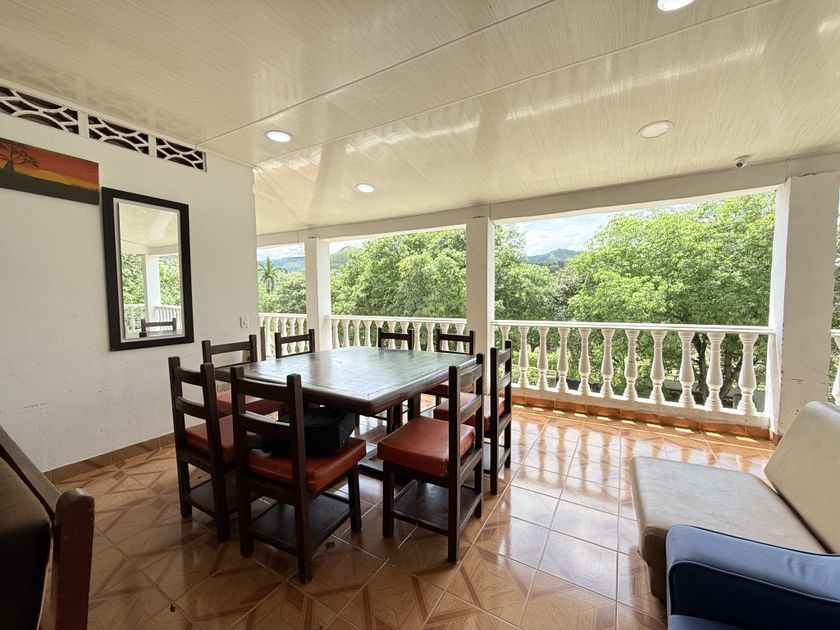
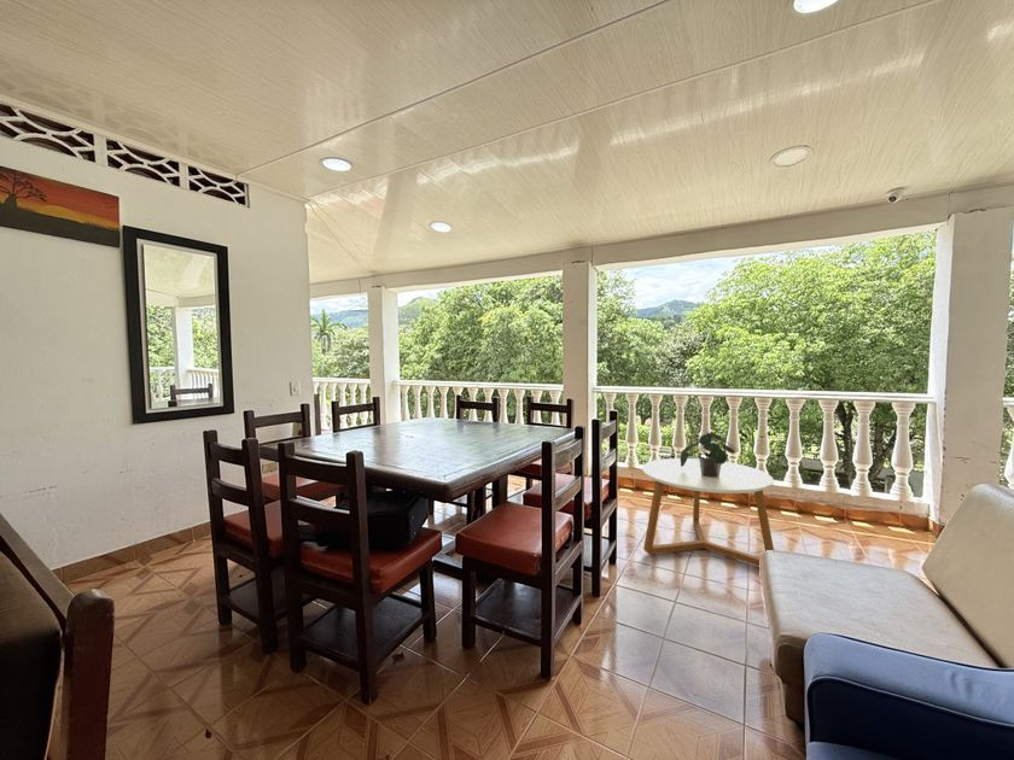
+ potted plant (709, 454)
+ coffee table (698, 510)
